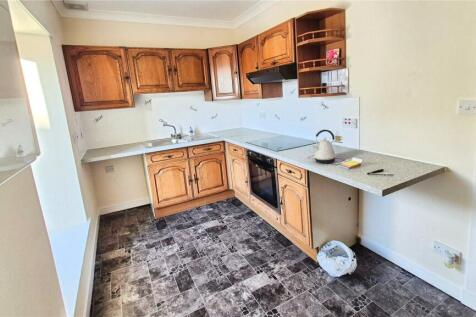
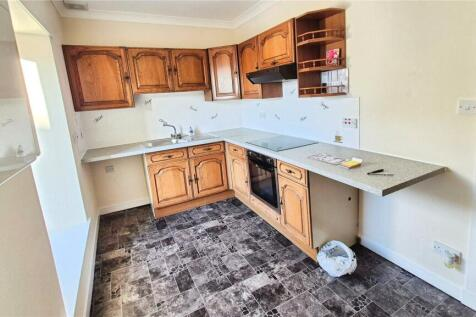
- kettle (324, 145)
